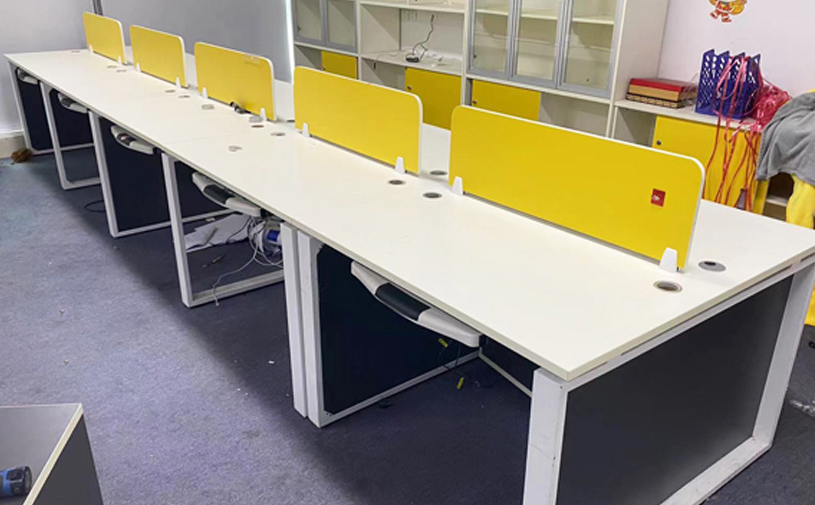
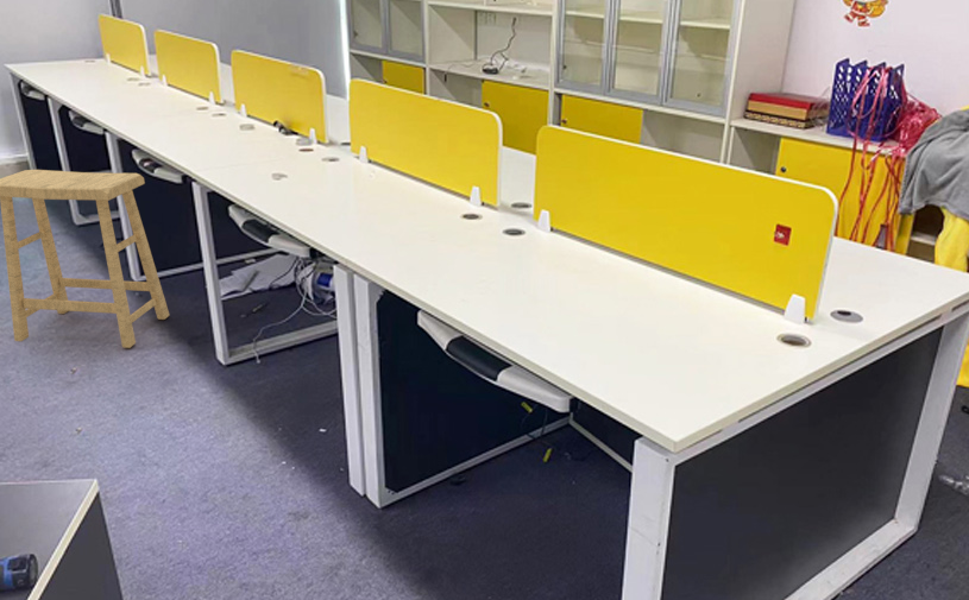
+ stool (76, 278)
